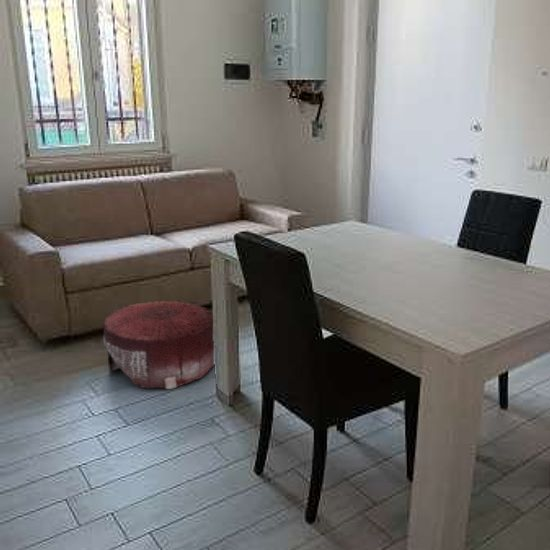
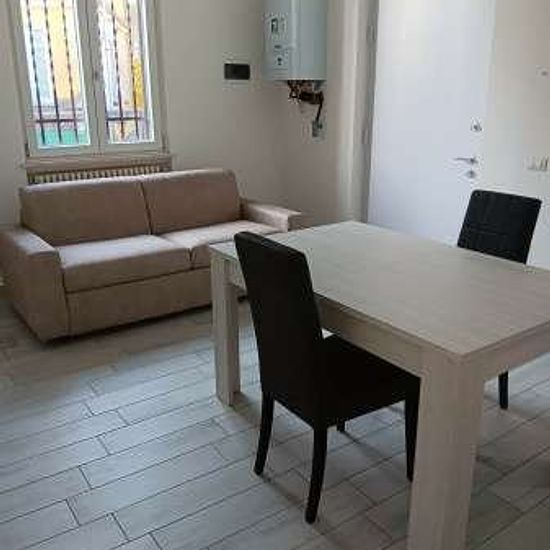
- pouf (159, 338)
